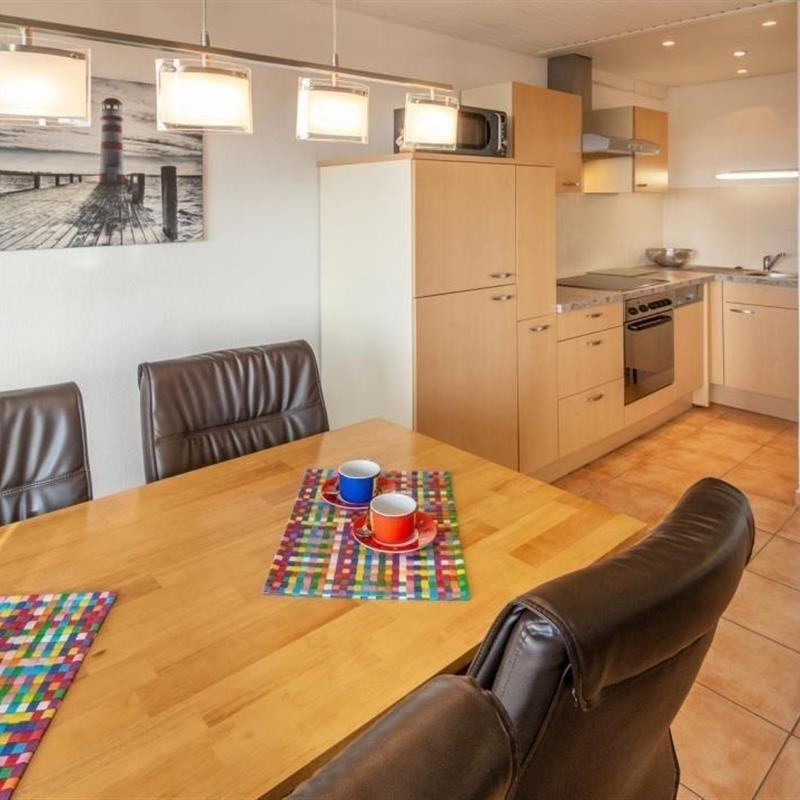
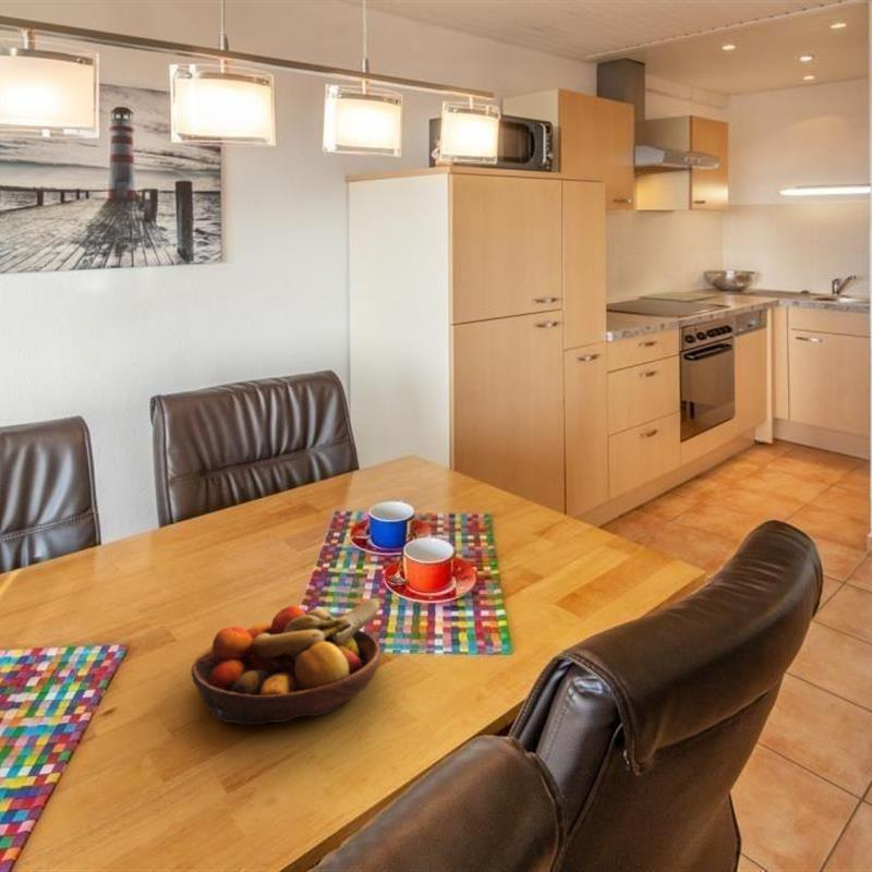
+ fruit bowl (289, 646)
